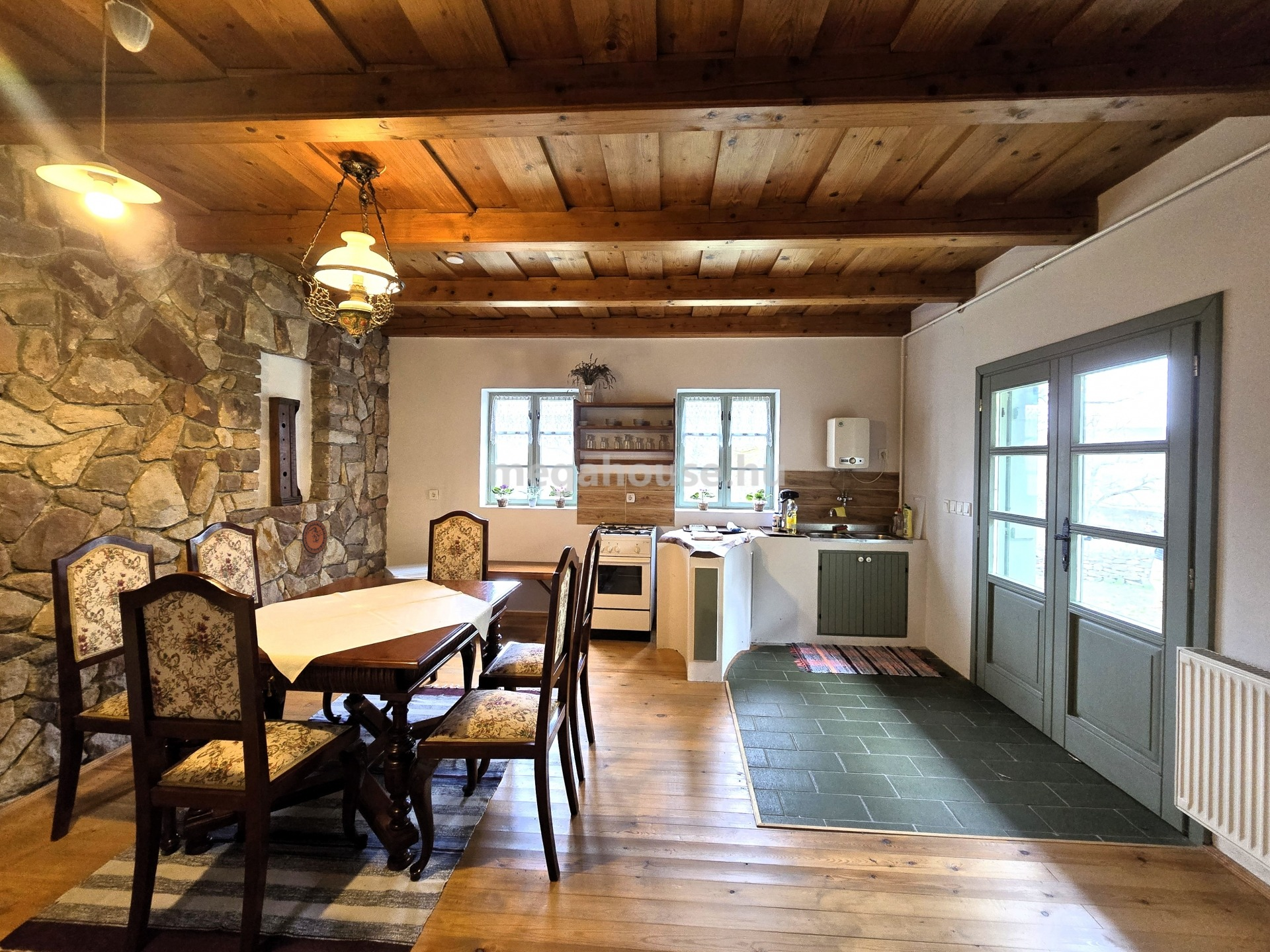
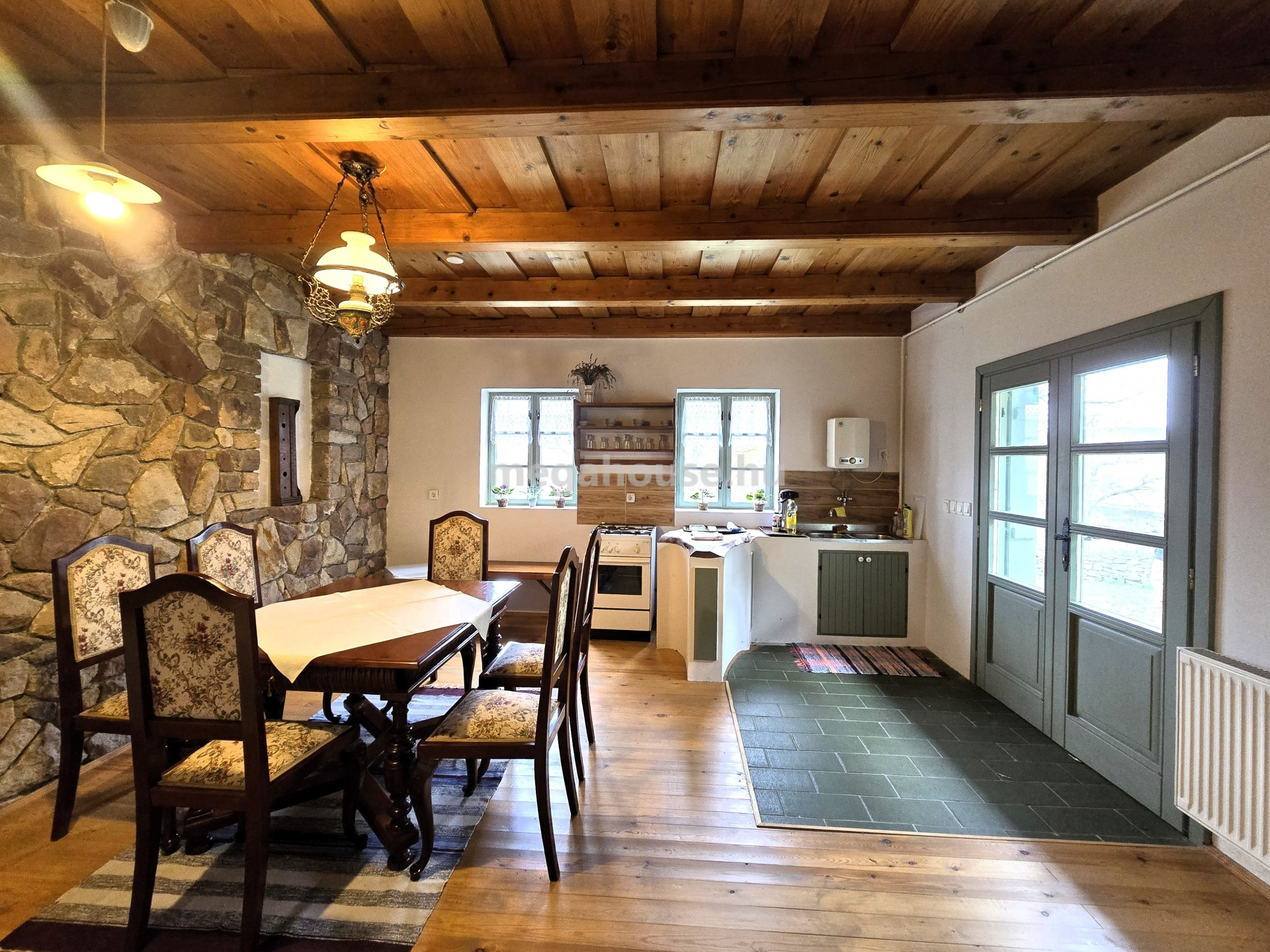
- decorative plate (314, 537)
